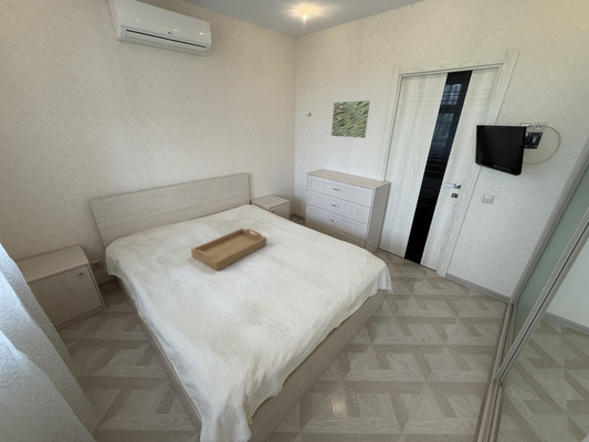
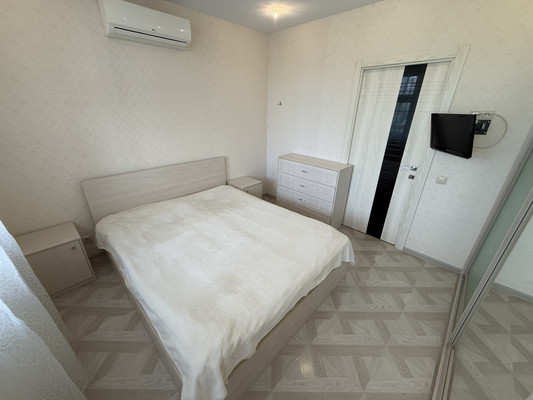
- wall art (348, 119)
- serving tray (231, 245)
